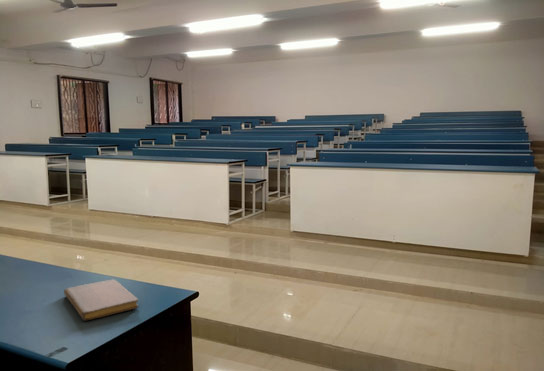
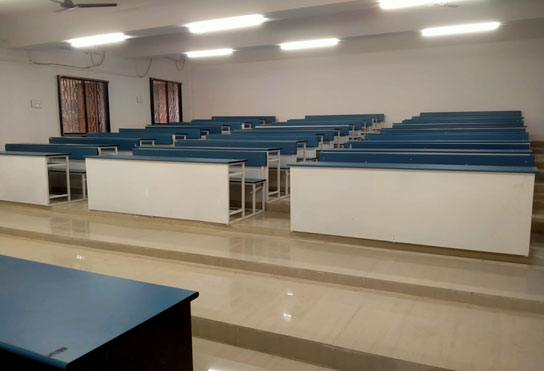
- notebook (100, 297)
